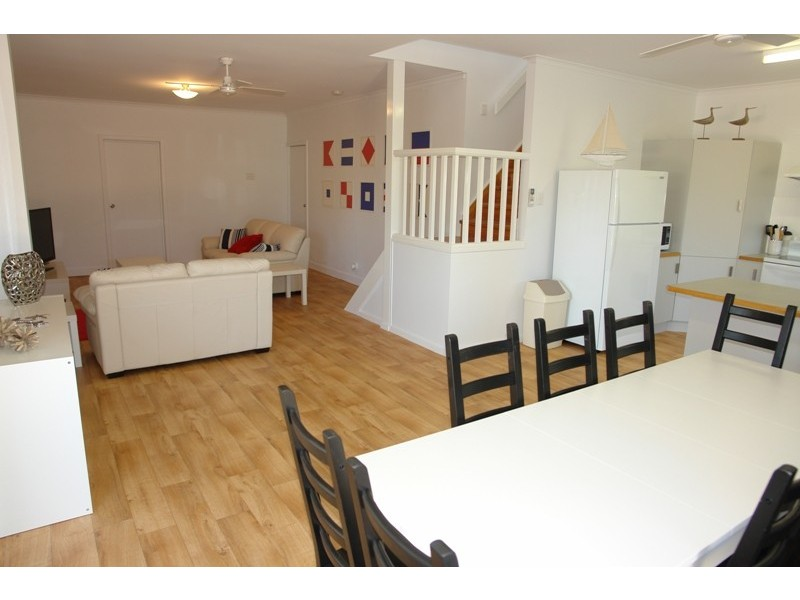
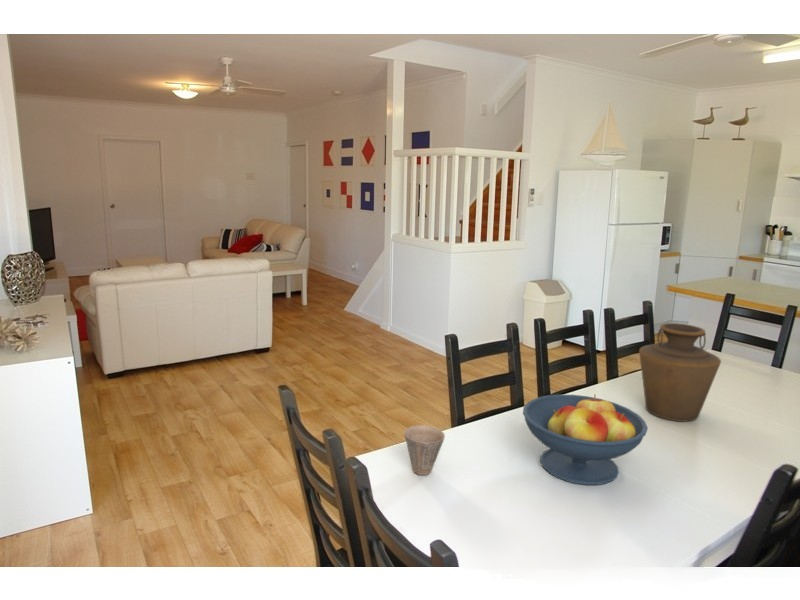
+ cup (424, 451)
+ fruit bowl (581, 432)
+ vase (676, 370)
